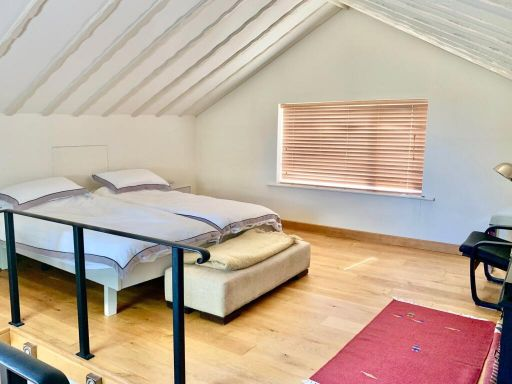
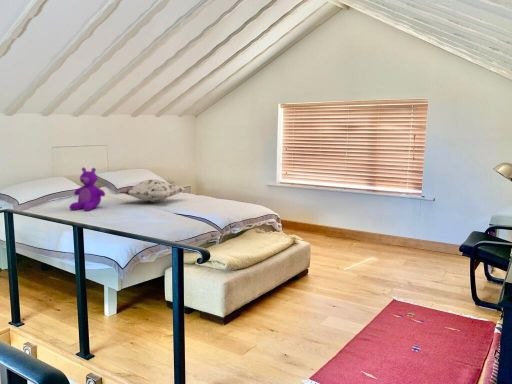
+ teddy bear (85, 188)
+ decorative pillow (153, 190)
